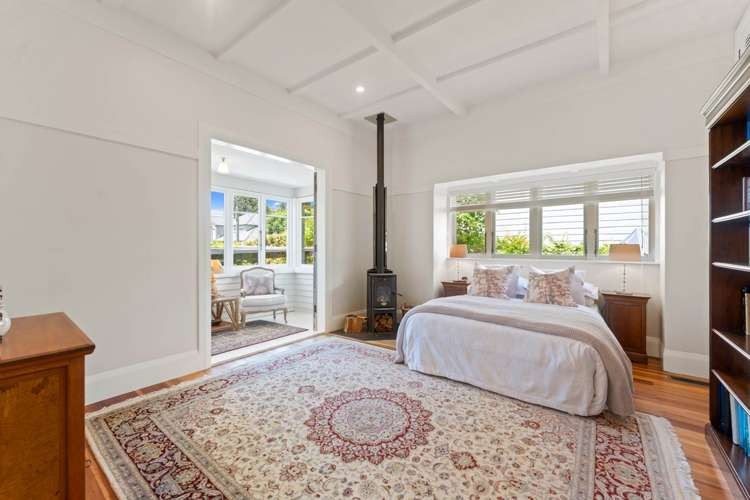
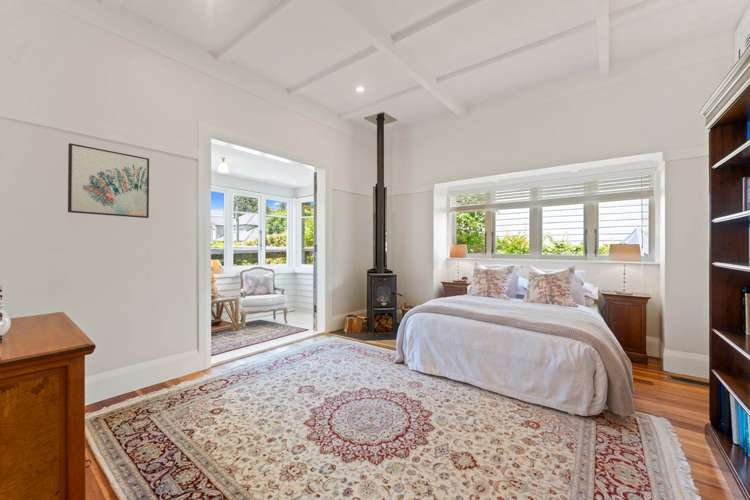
+ wall art (111, 183)
